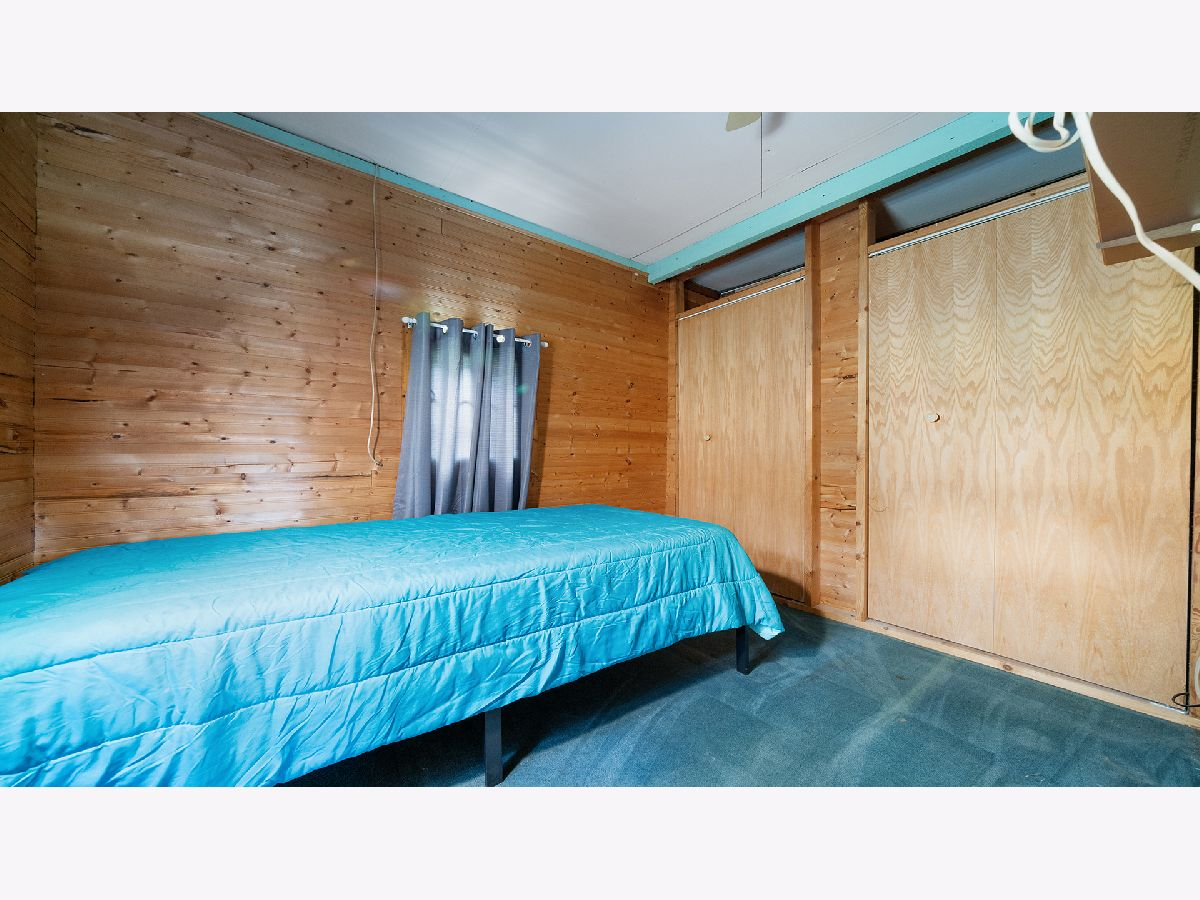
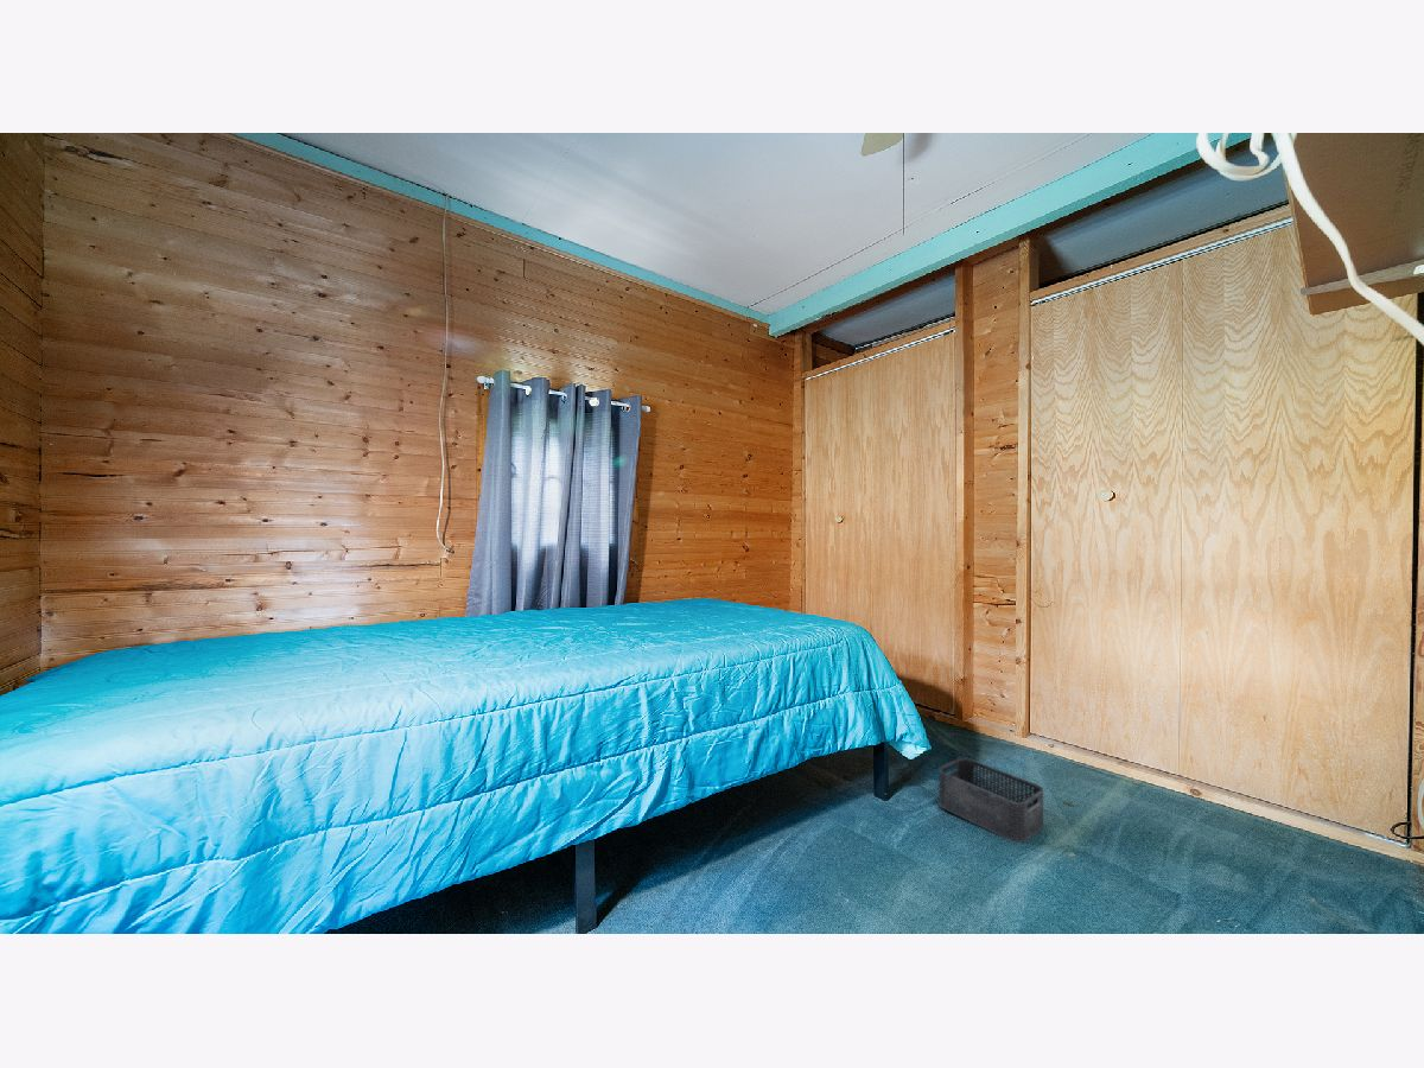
+ storage bin (988, 796)
